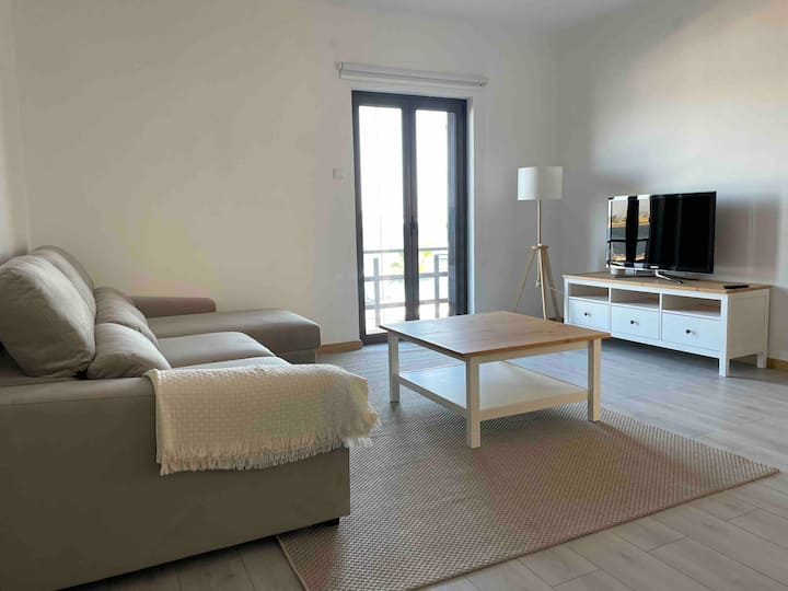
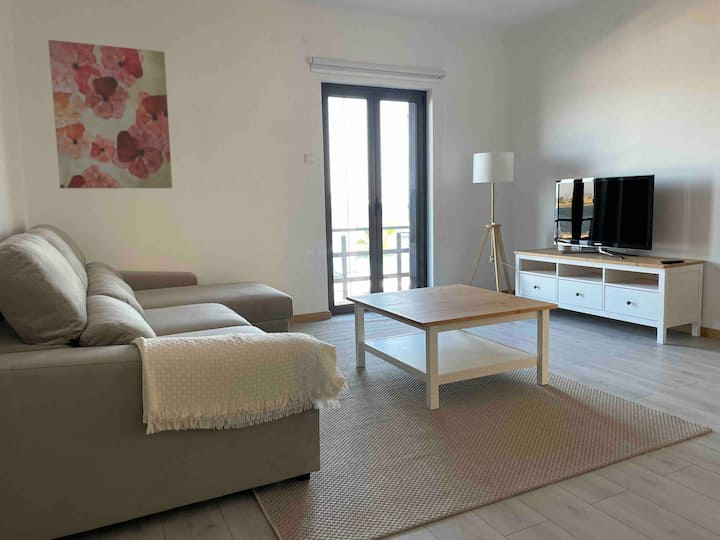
+ wall art (113, 118)
